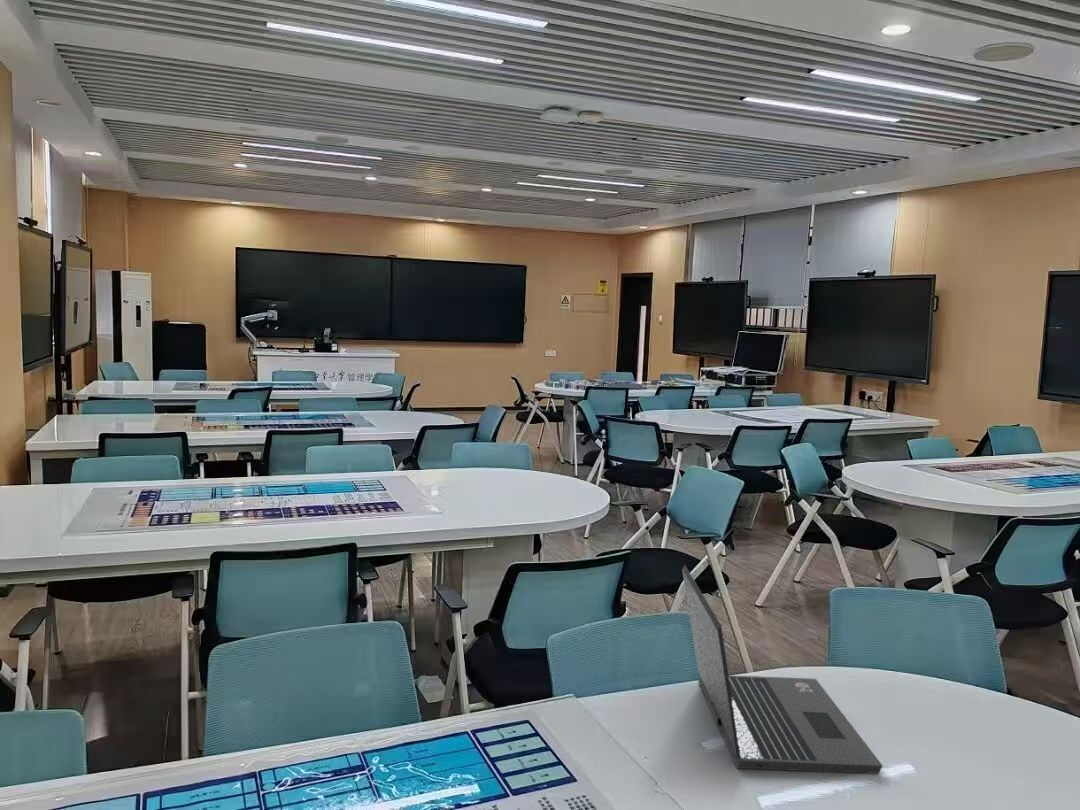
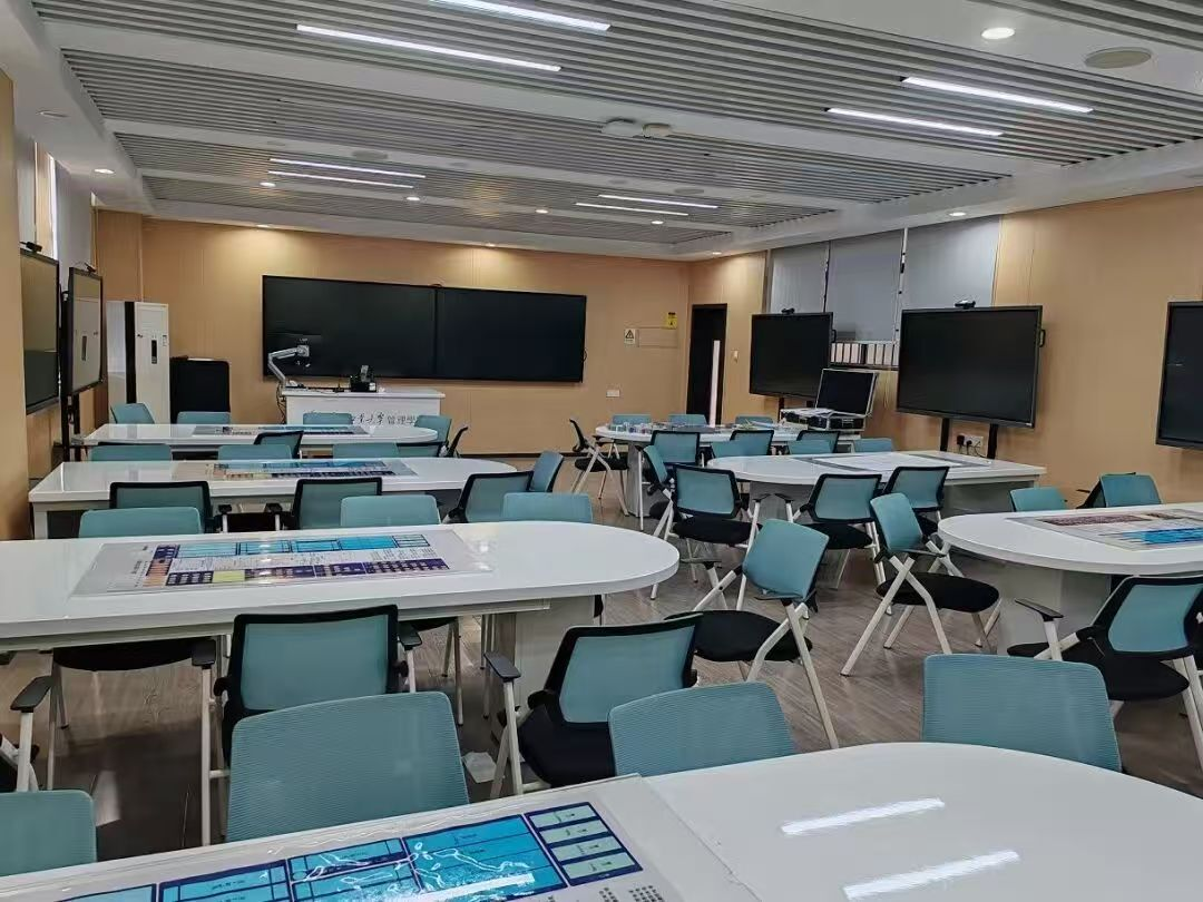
- laptop (772, 677)
